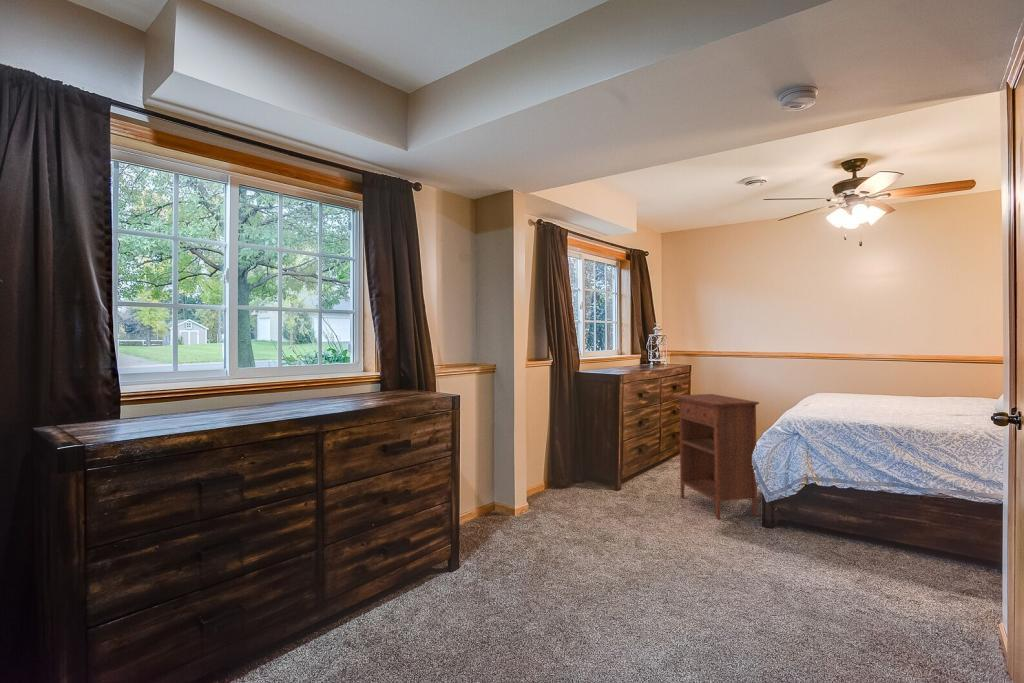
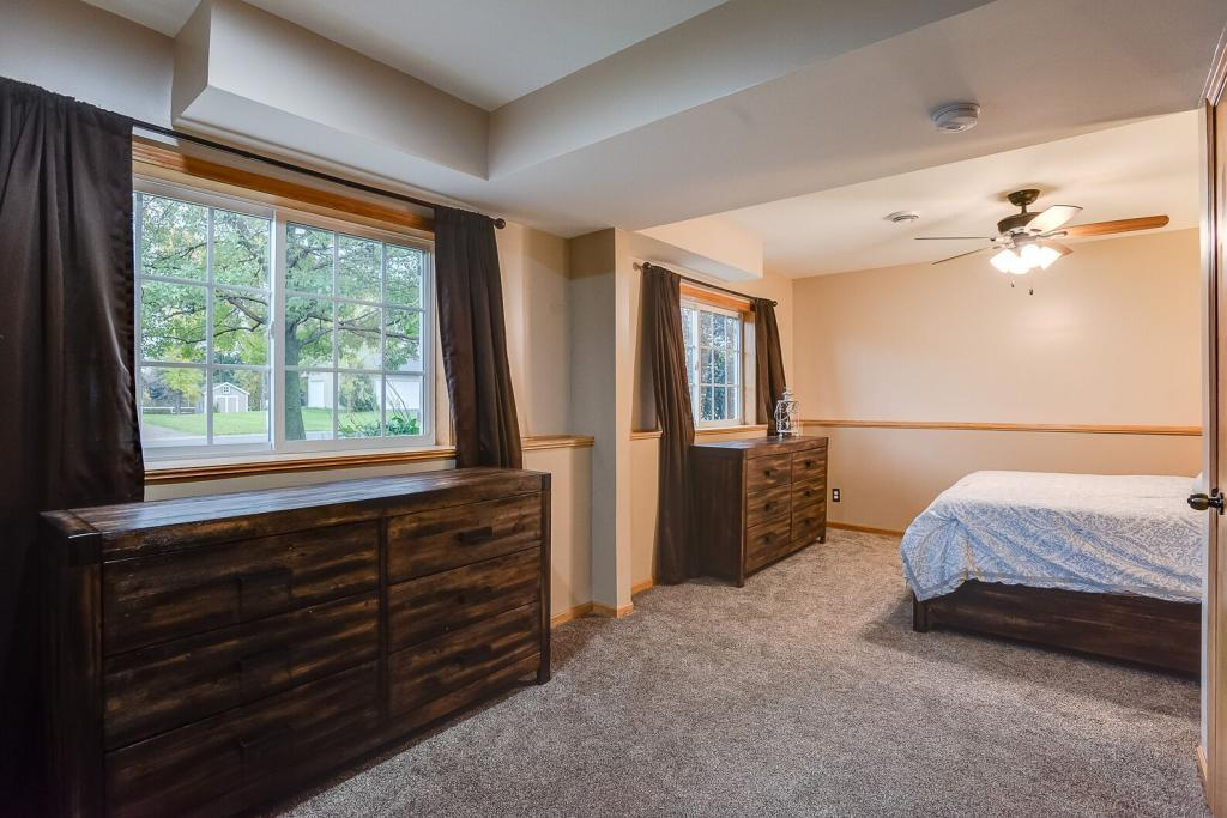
- nightstand (713, 452)
